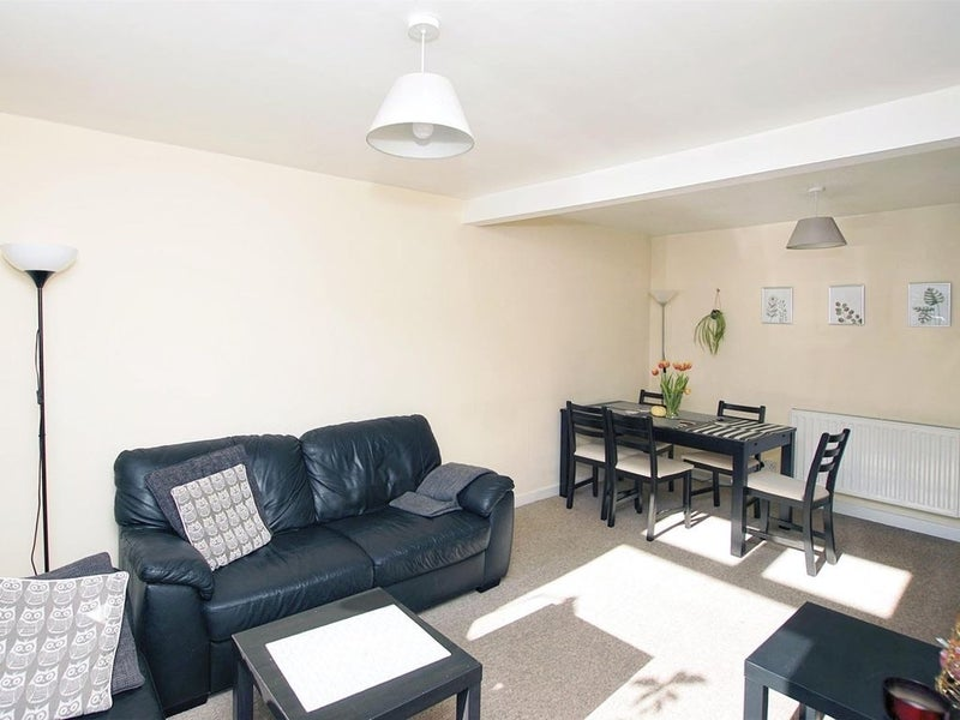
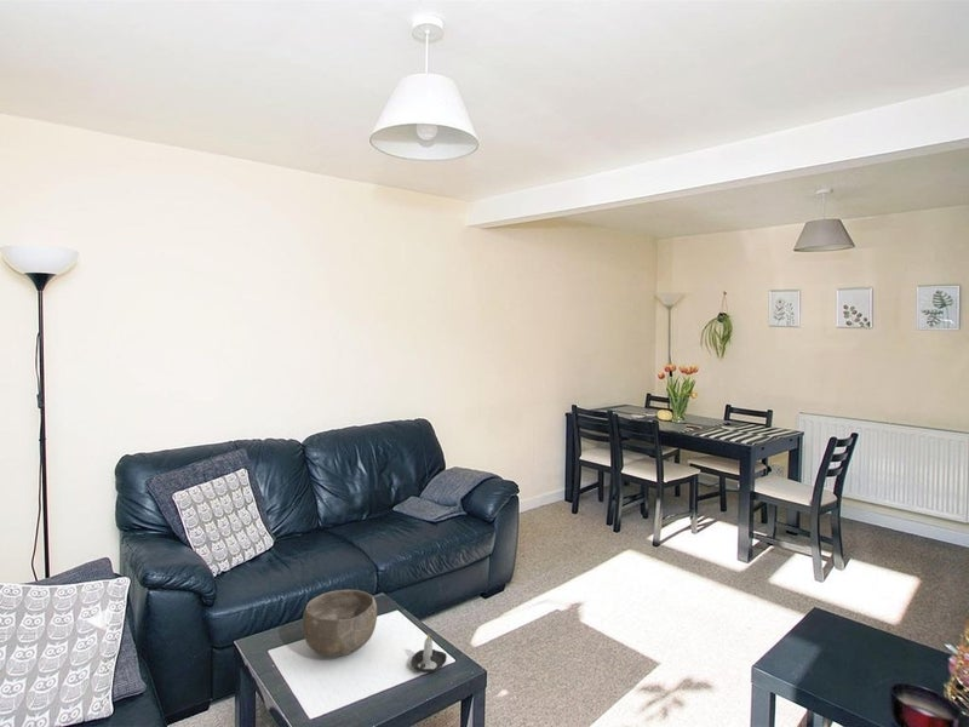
+ candle (428, 649)
+ bowl (340, 625)
